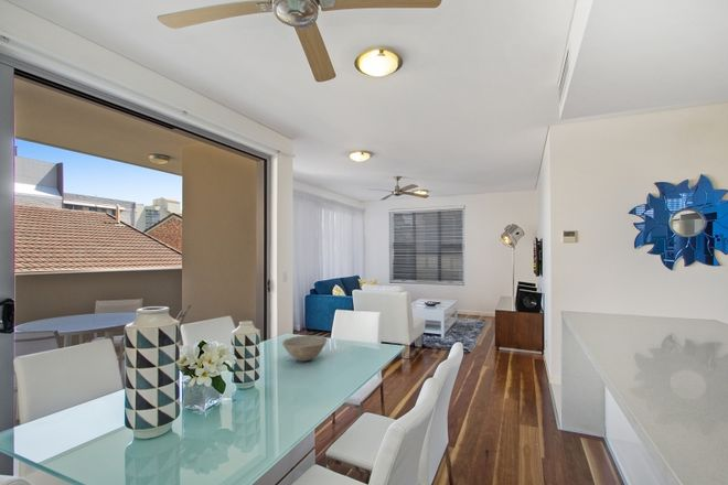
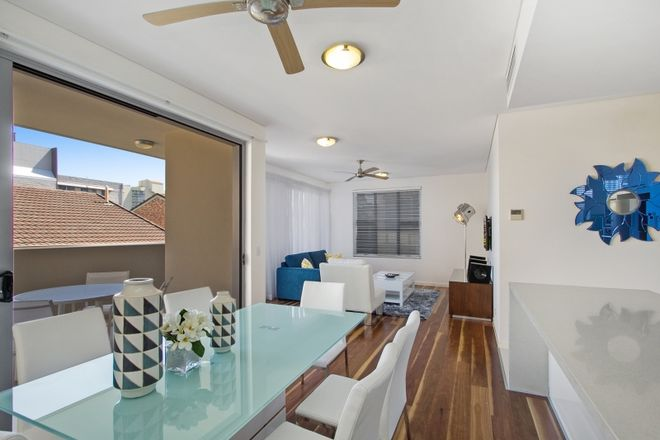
- bowl (304, 349)
